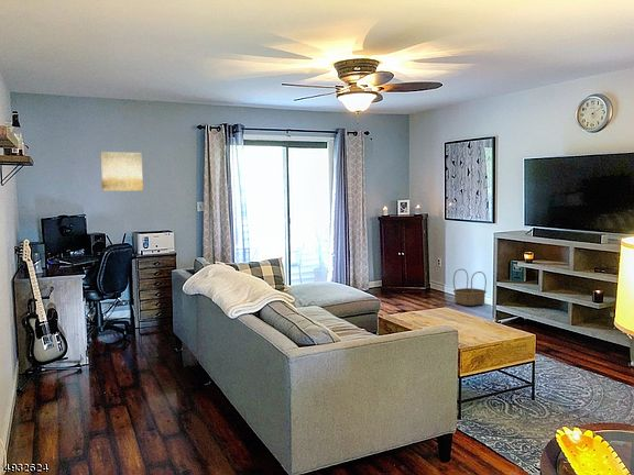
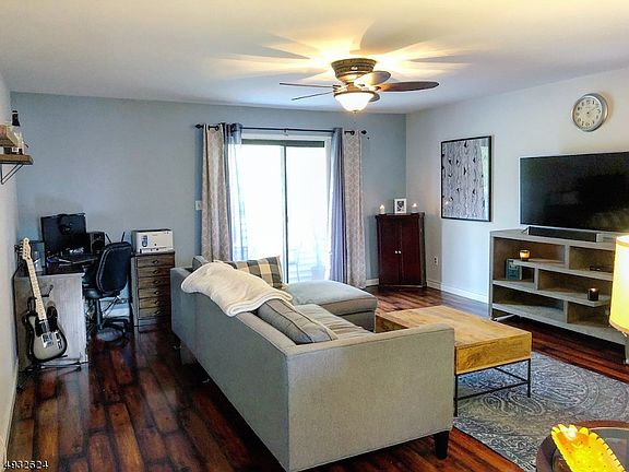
- wall art (121, 172)
- basket (469, 288)
